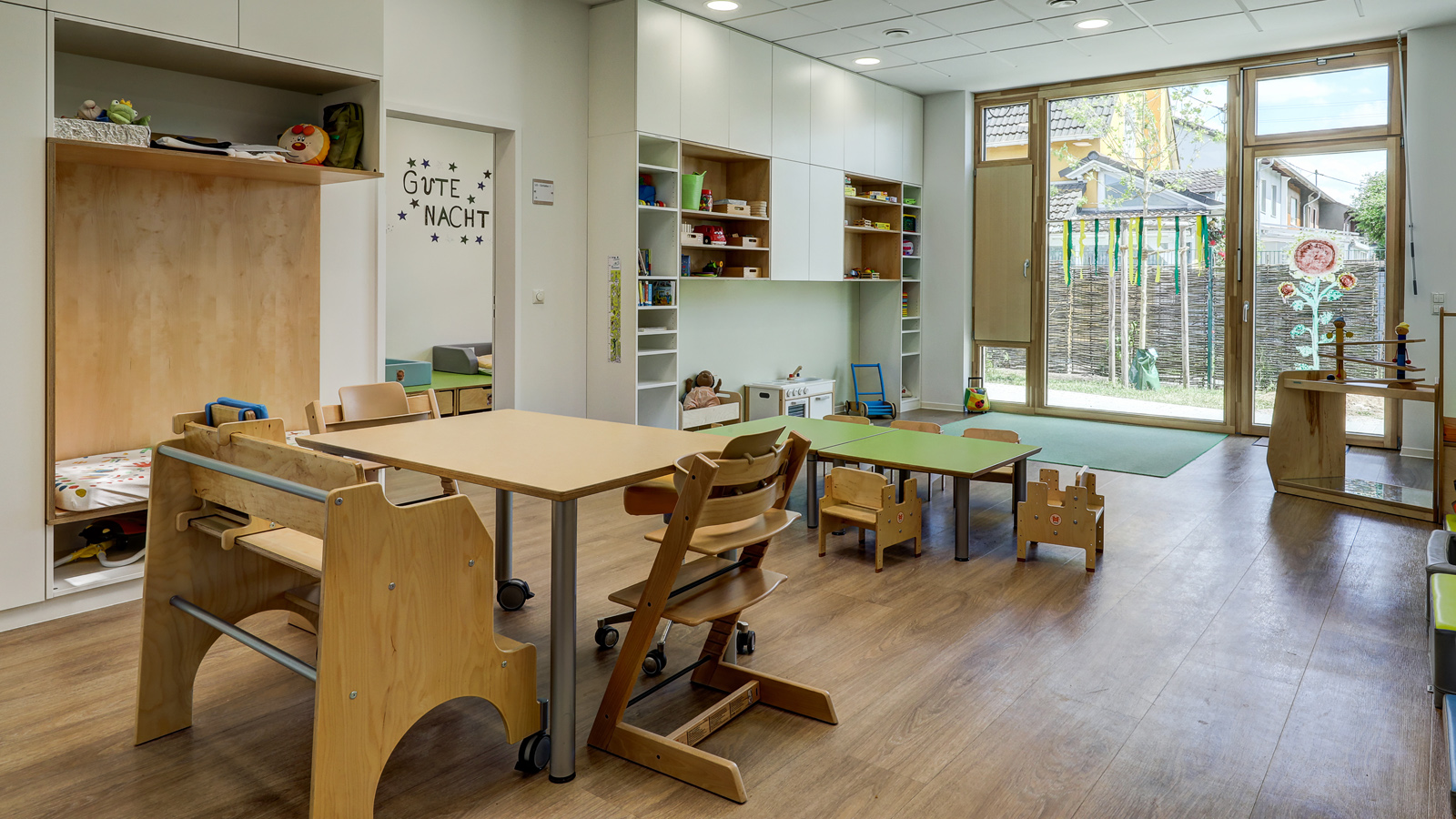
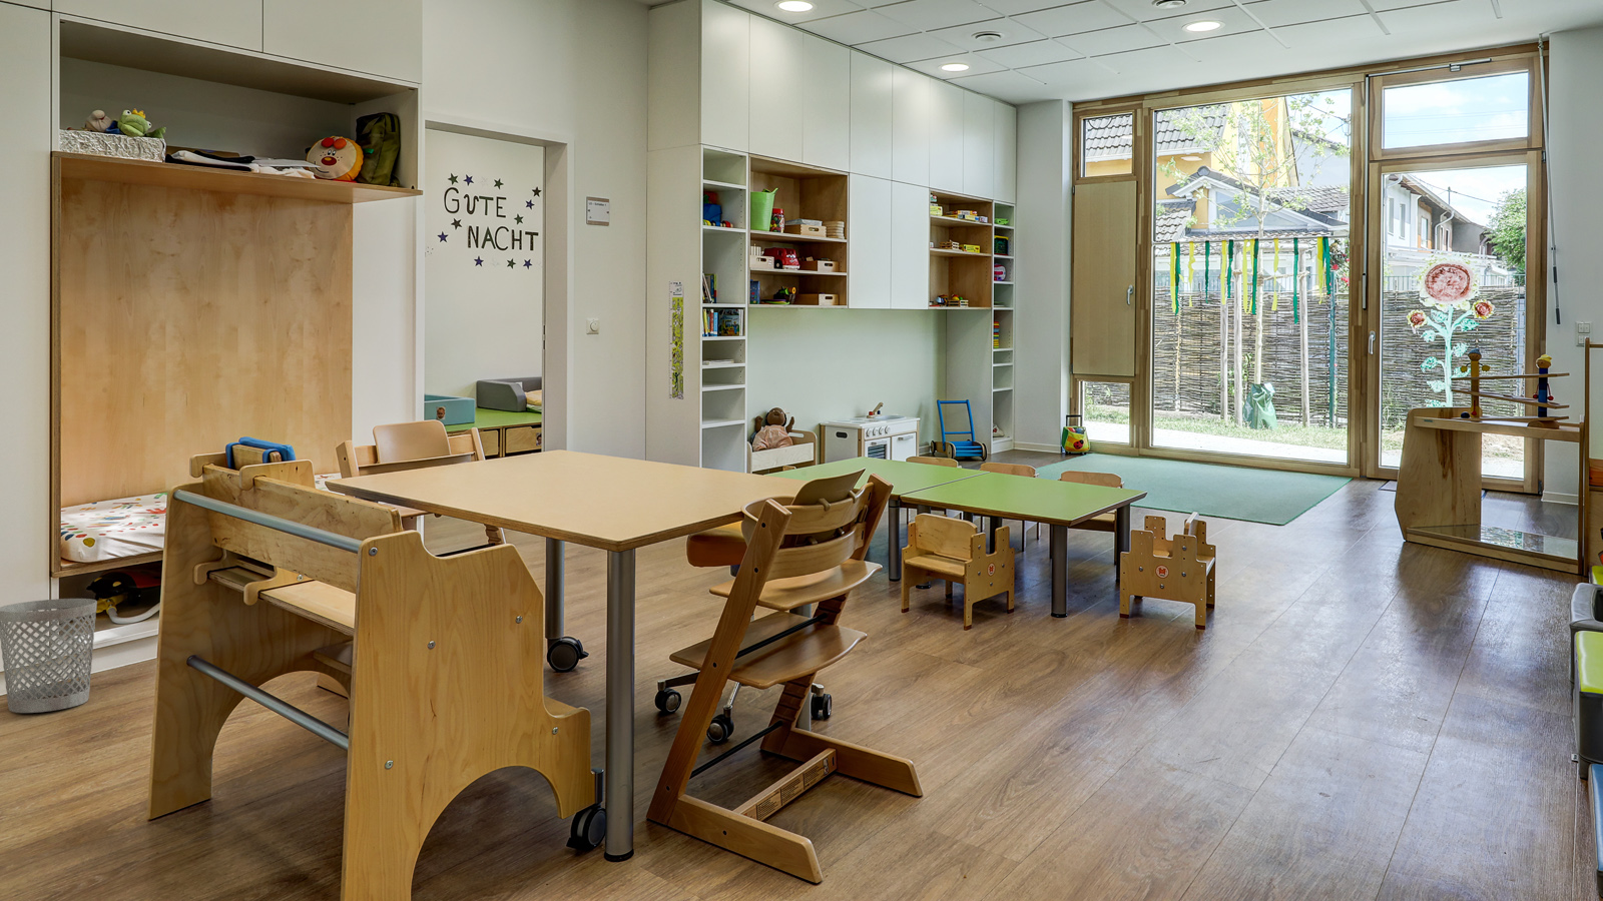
+ wastebasket (50, 655)
